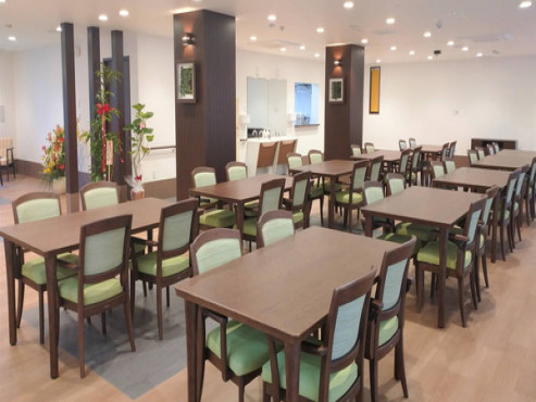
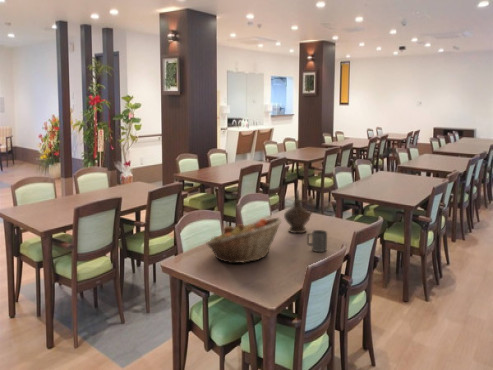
+ fruit basket (245, 237)
+ mug (316, 240)
+ ceremonial vessel (298, 210)
